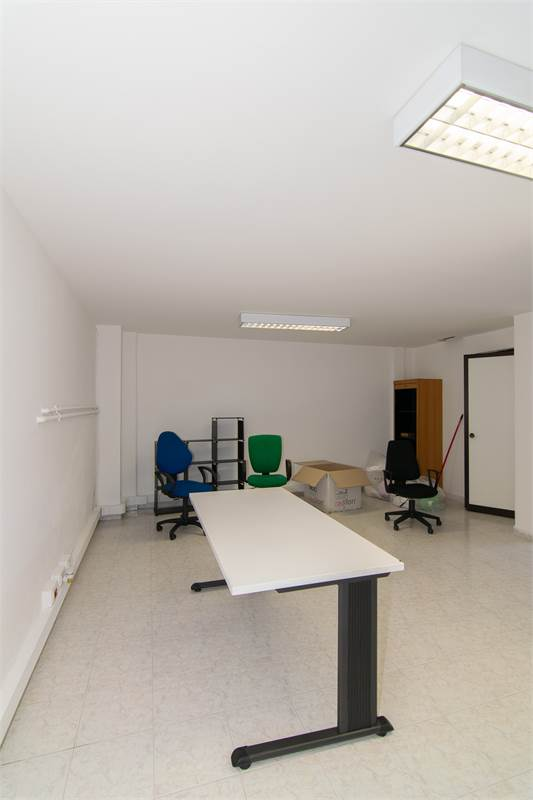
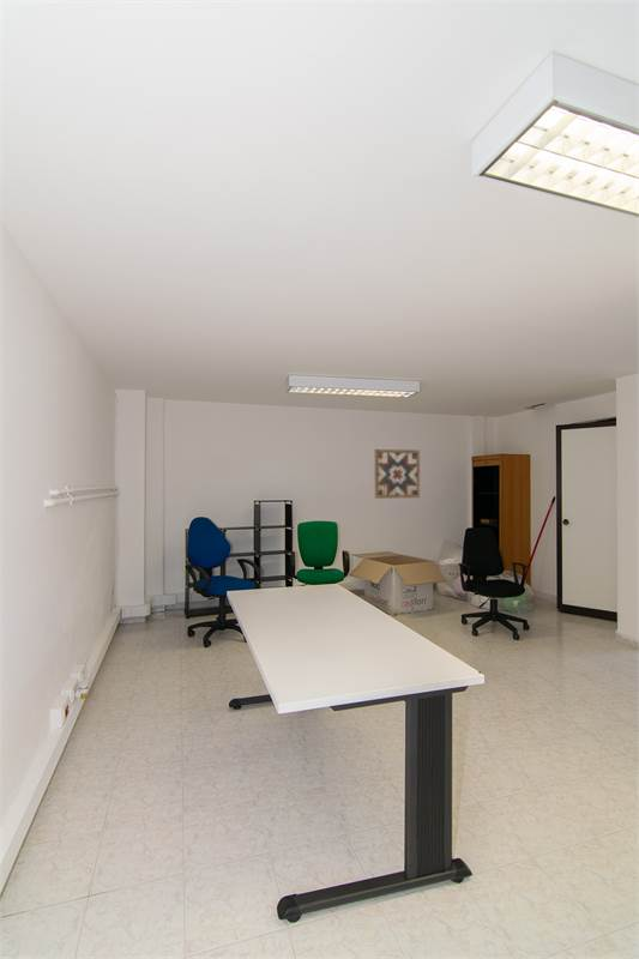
+ wall art (397, 474)
